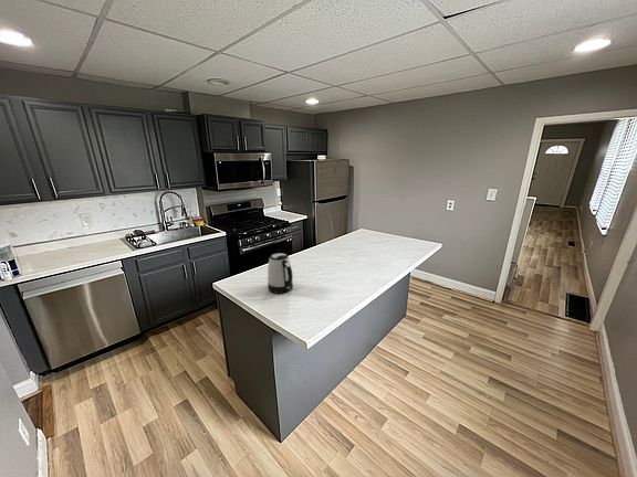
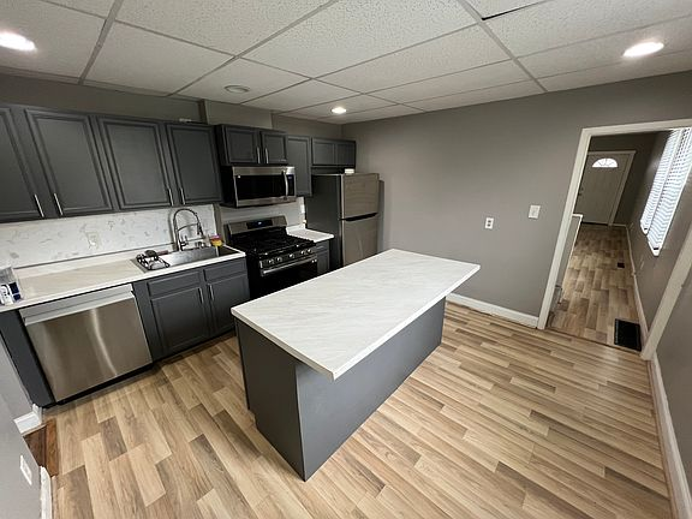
- kettle (281, 273)
